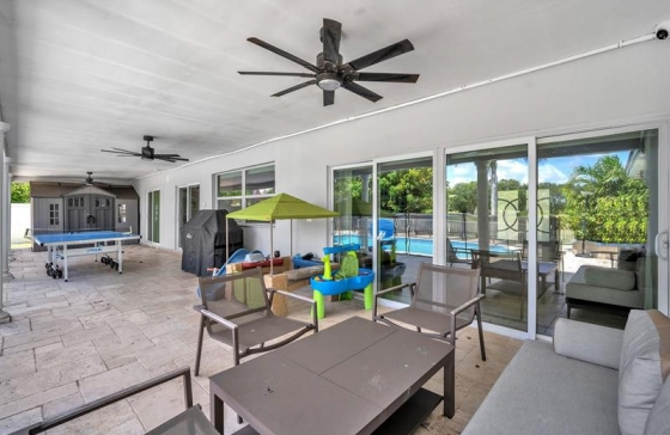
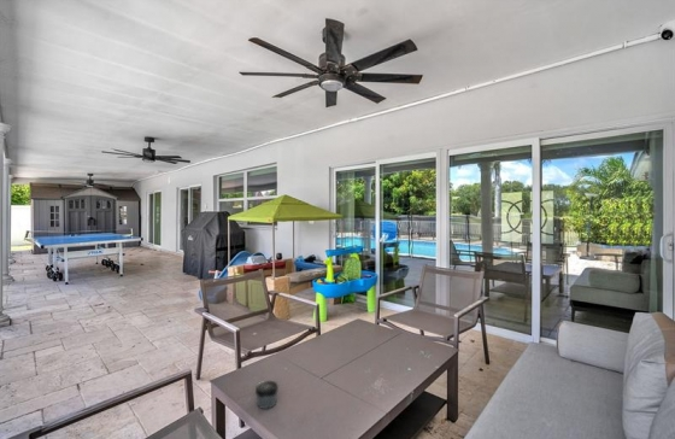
+ jar (266, 394)
